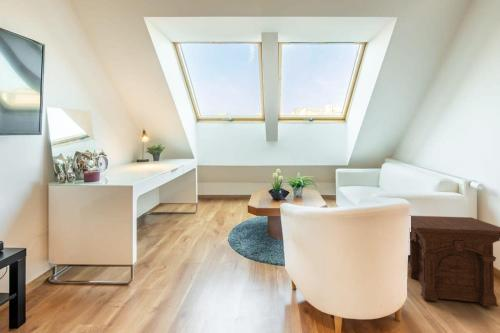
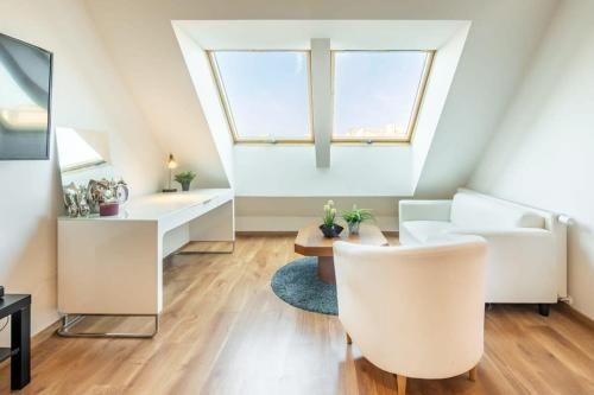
- side table (446, 256)
